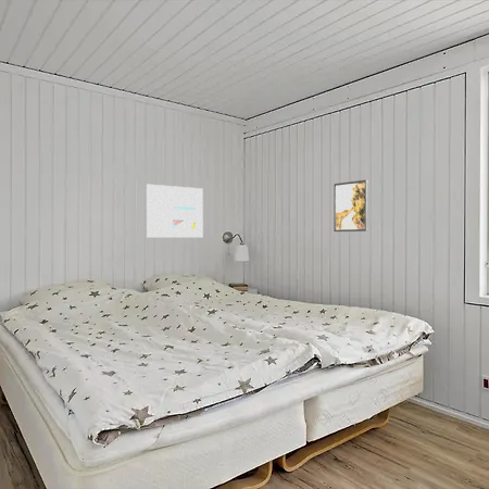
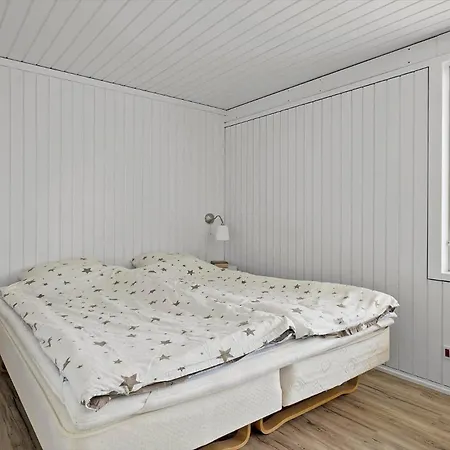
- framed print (350, 206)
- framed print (175, 212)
